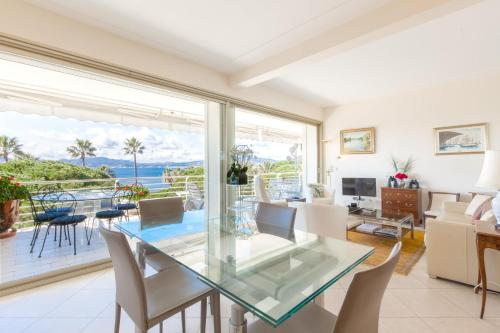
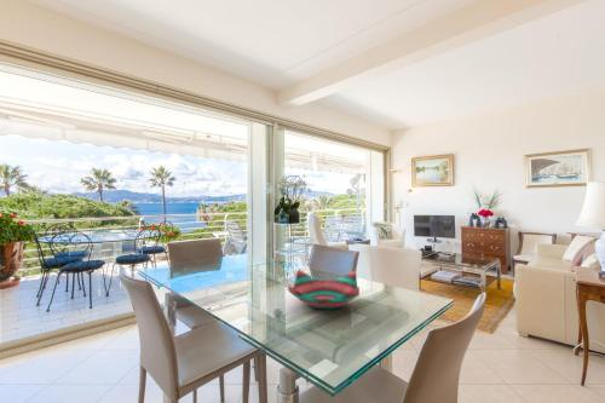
+ decorative bowl (324, 289)
